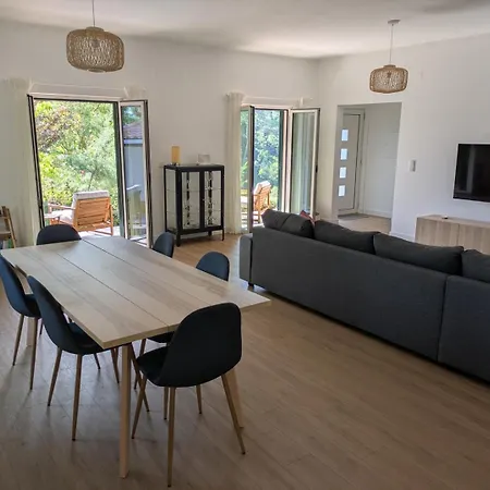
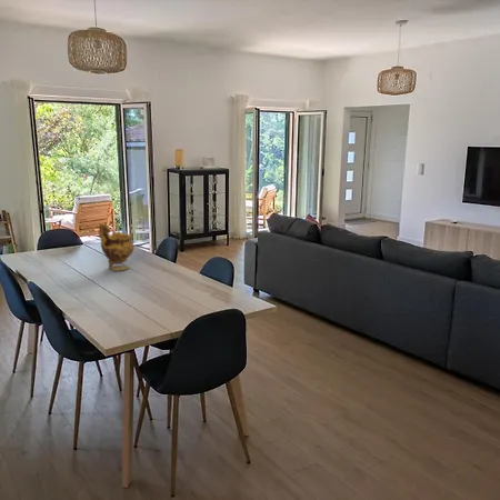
+ vase (118, 244)
